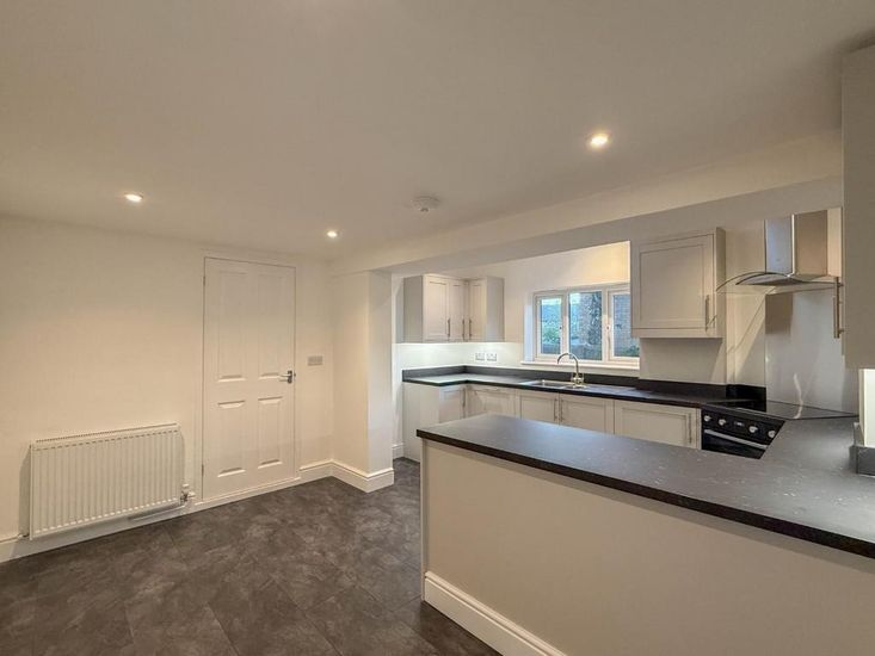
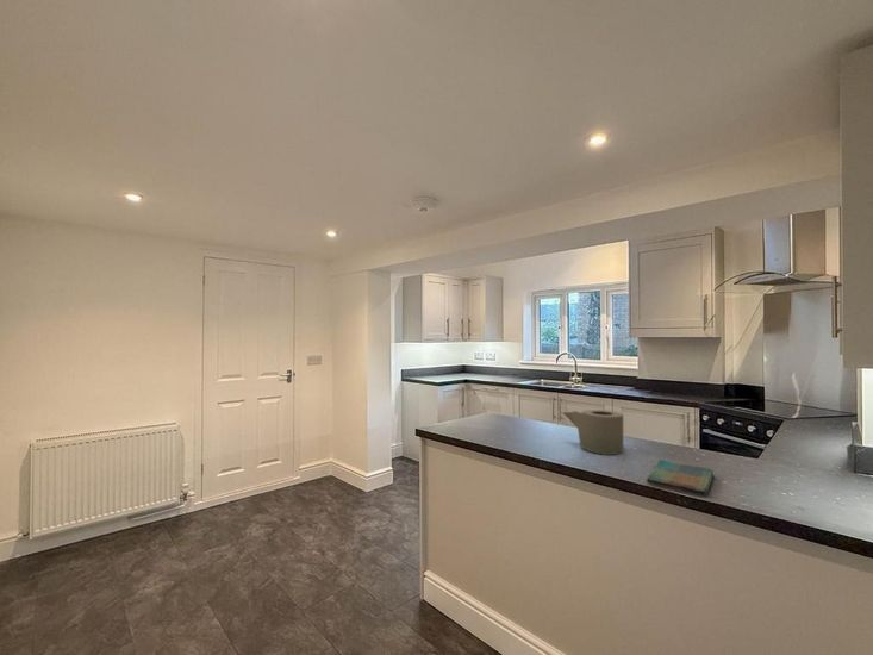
+ toilet paper roll (592, 429)
+ dish towel (680, 475)
